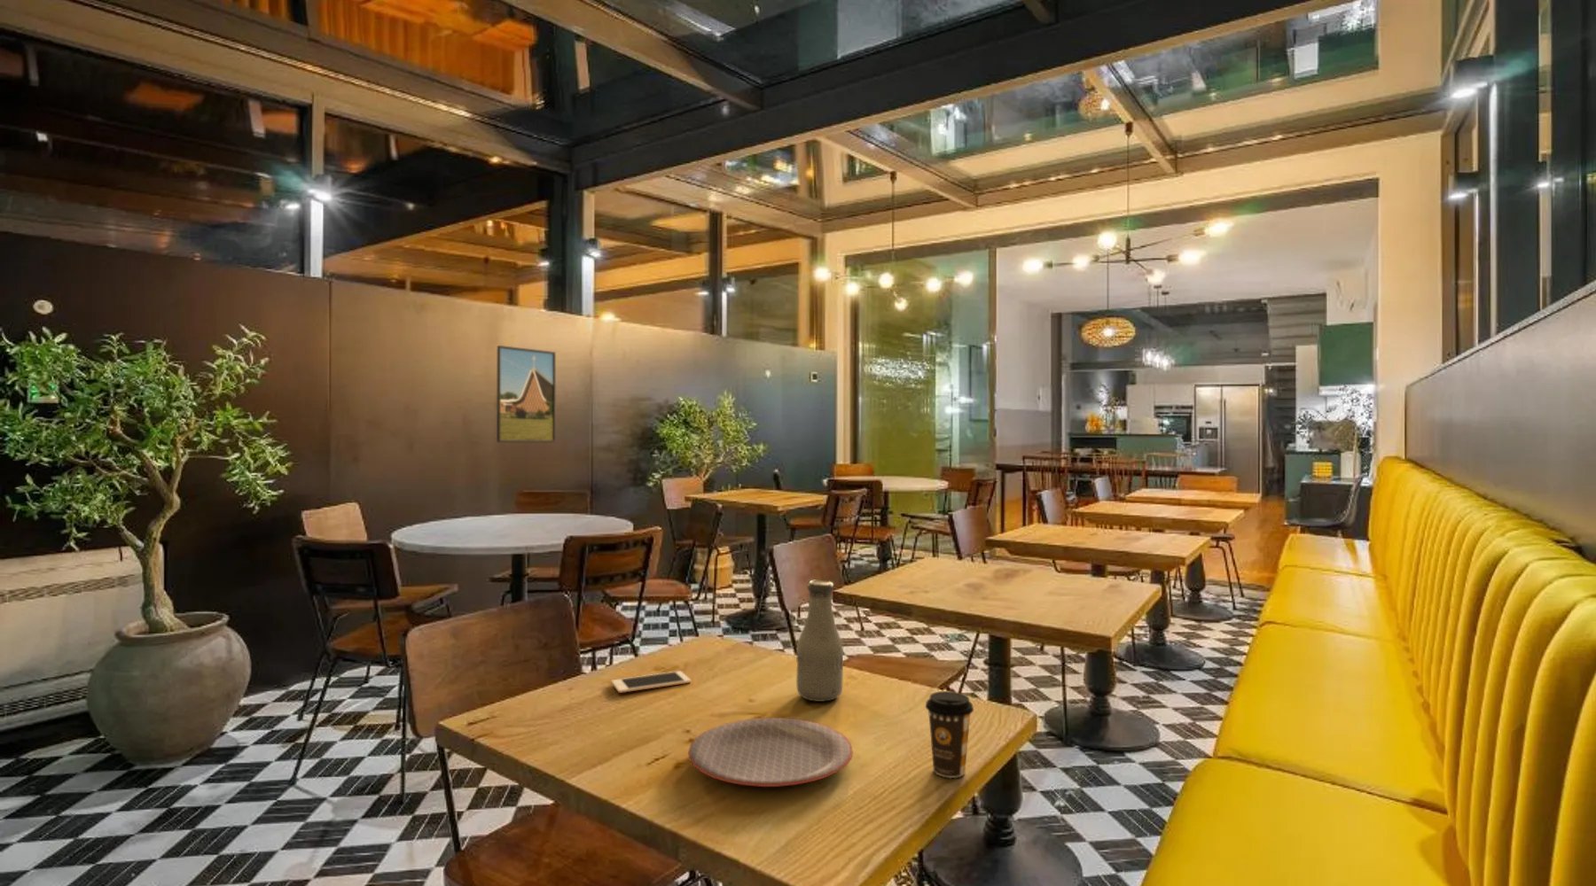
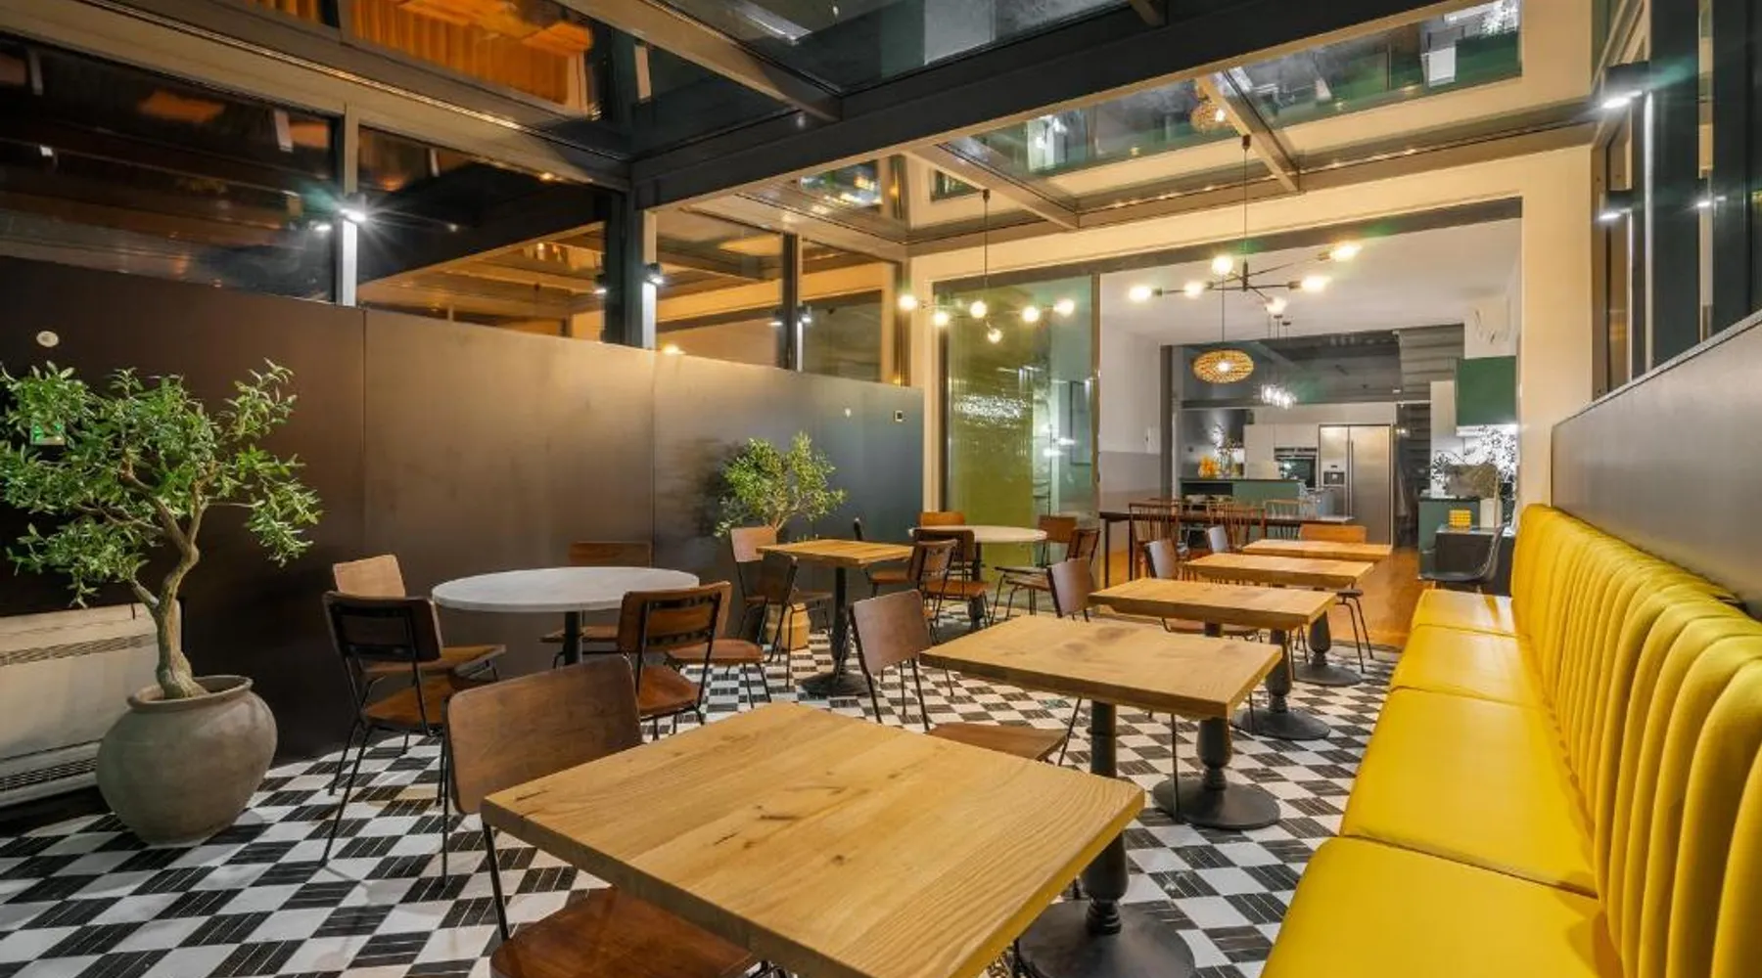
- cell phone (651, 681)
- coffee cup (949, 733)
- plate (771, 753)
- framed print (526, 395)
- bottle (819, 638)
